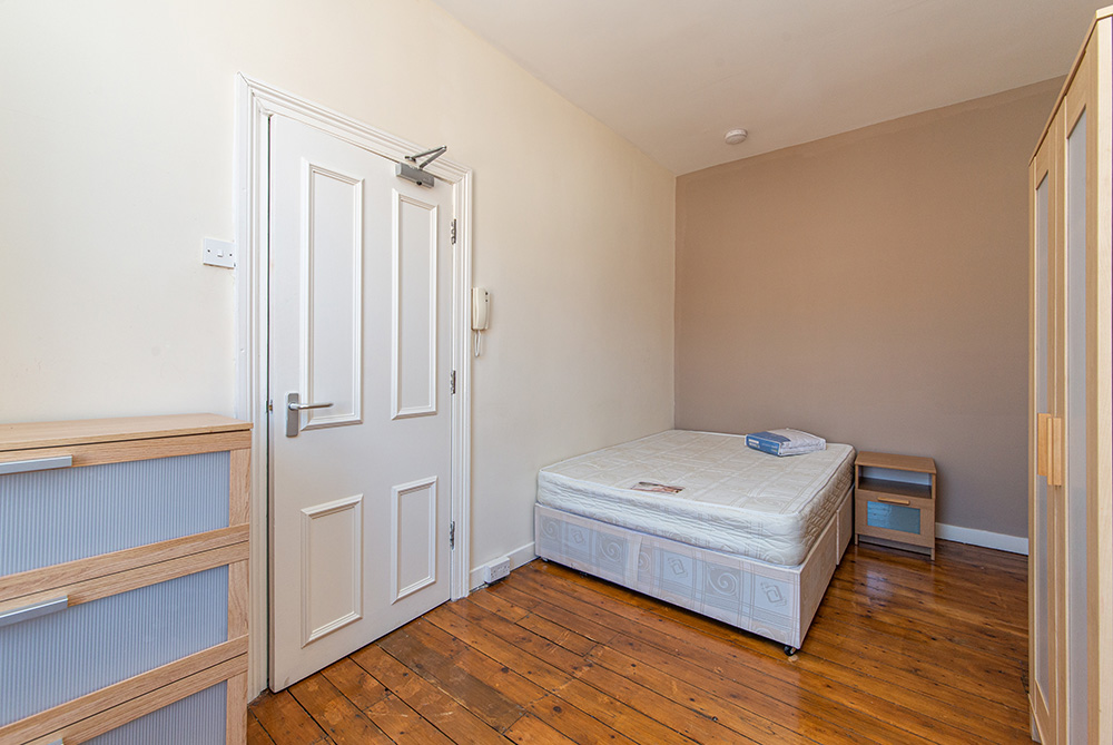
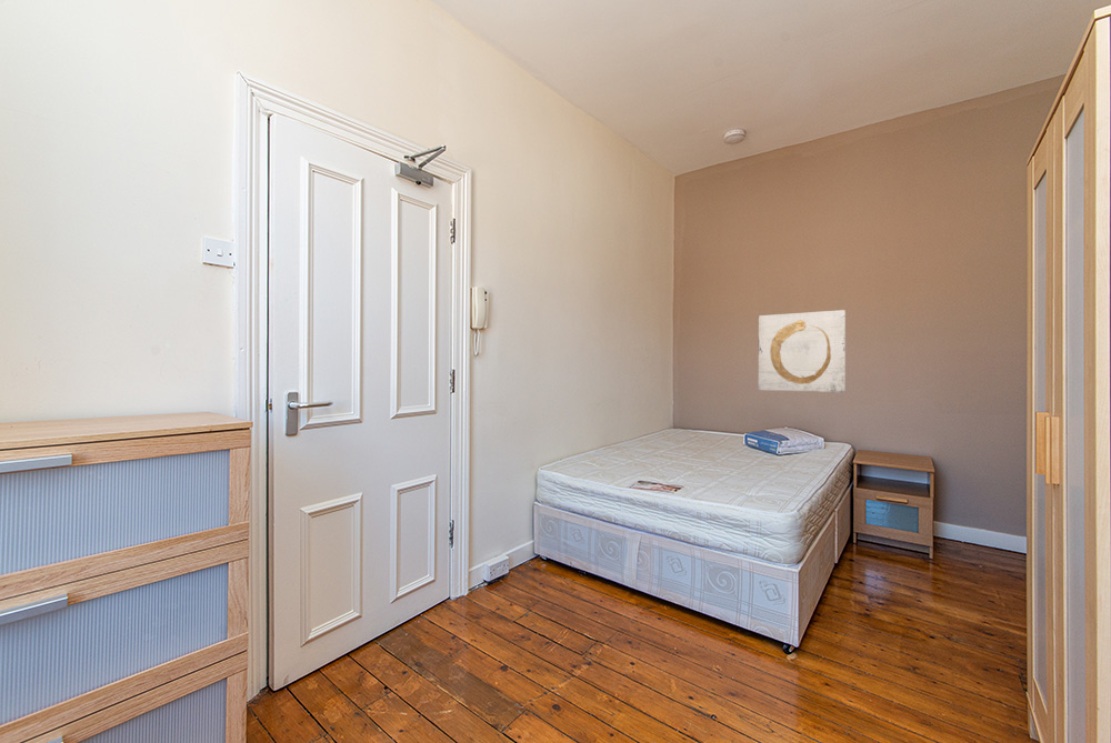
+ wall art (799, 352)
